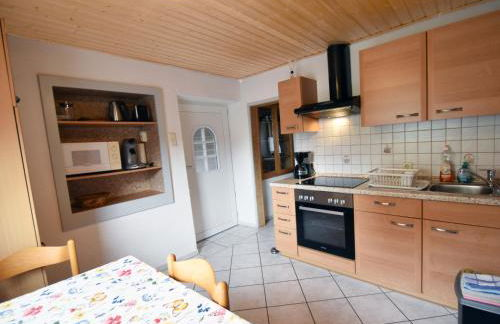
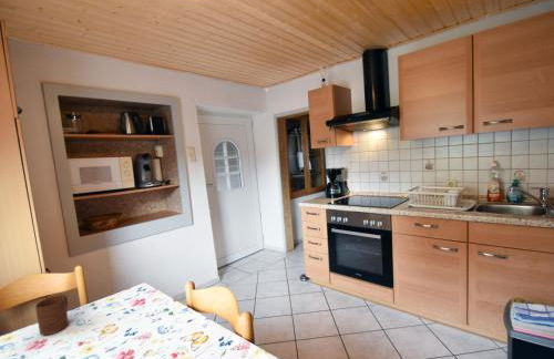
+ cup (53, 312)
